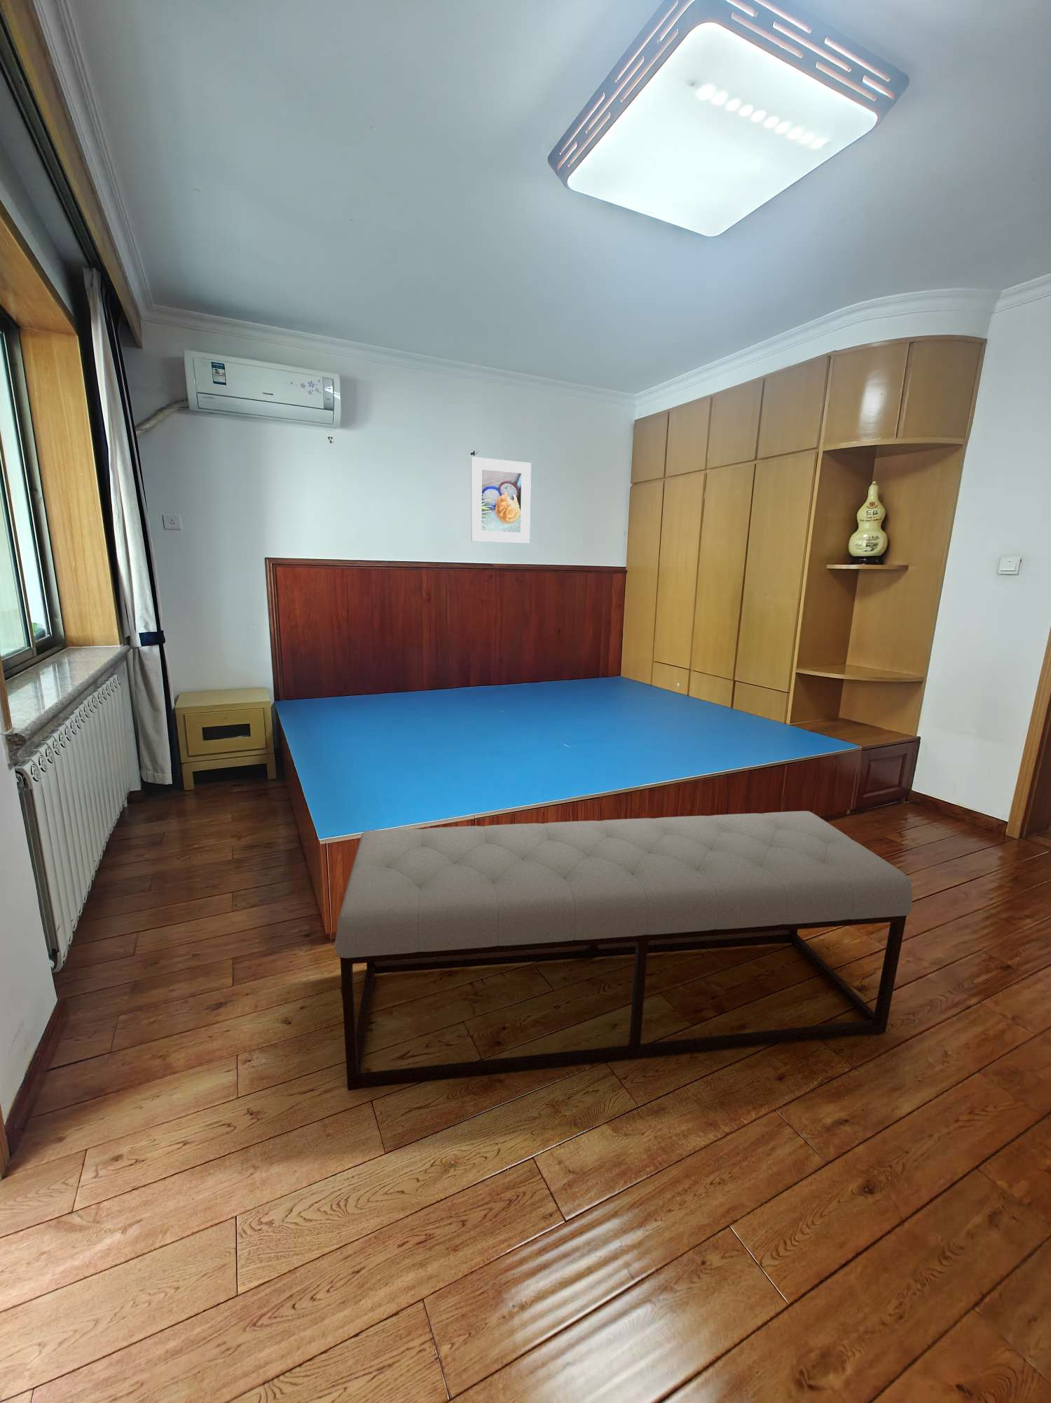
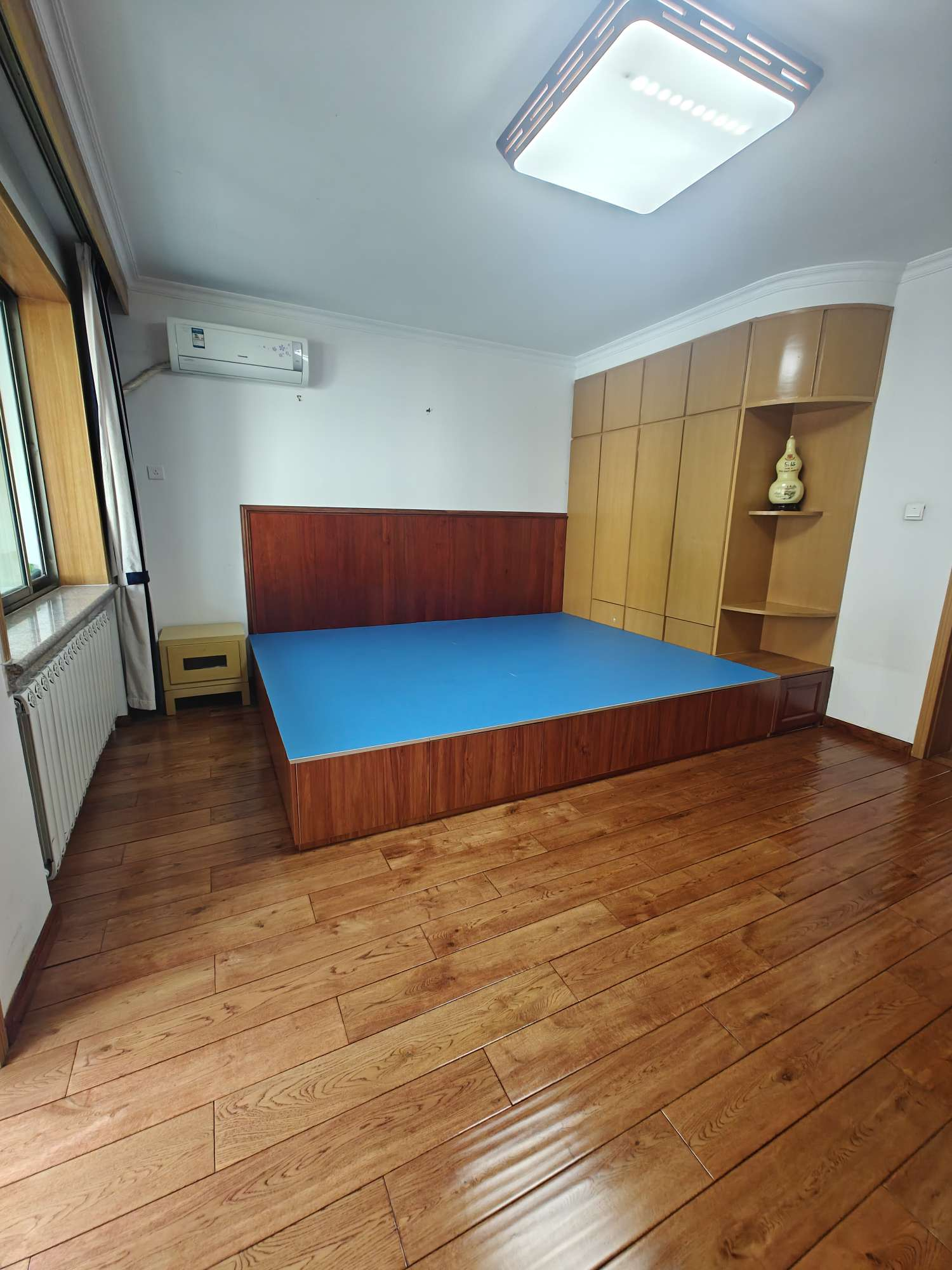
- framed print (501, 502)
- bench (615, 926)
